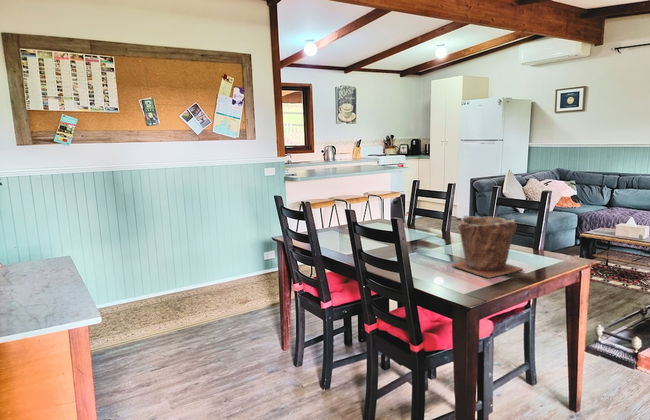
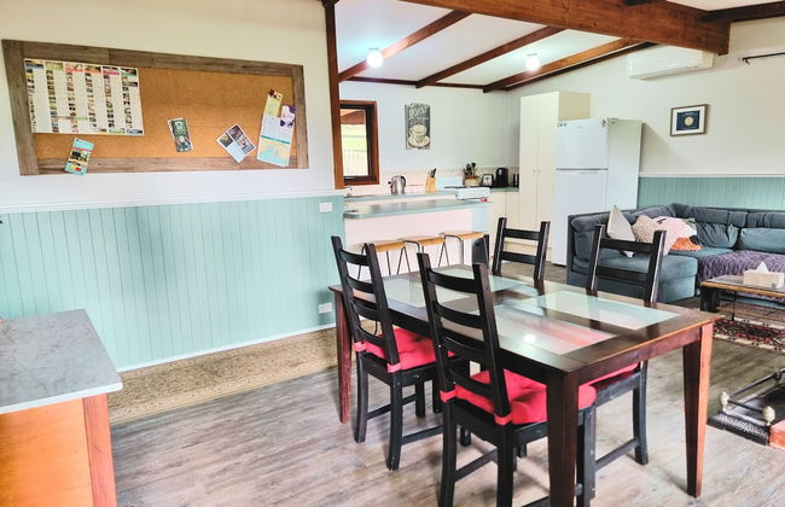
- plant pot (487, 242)
